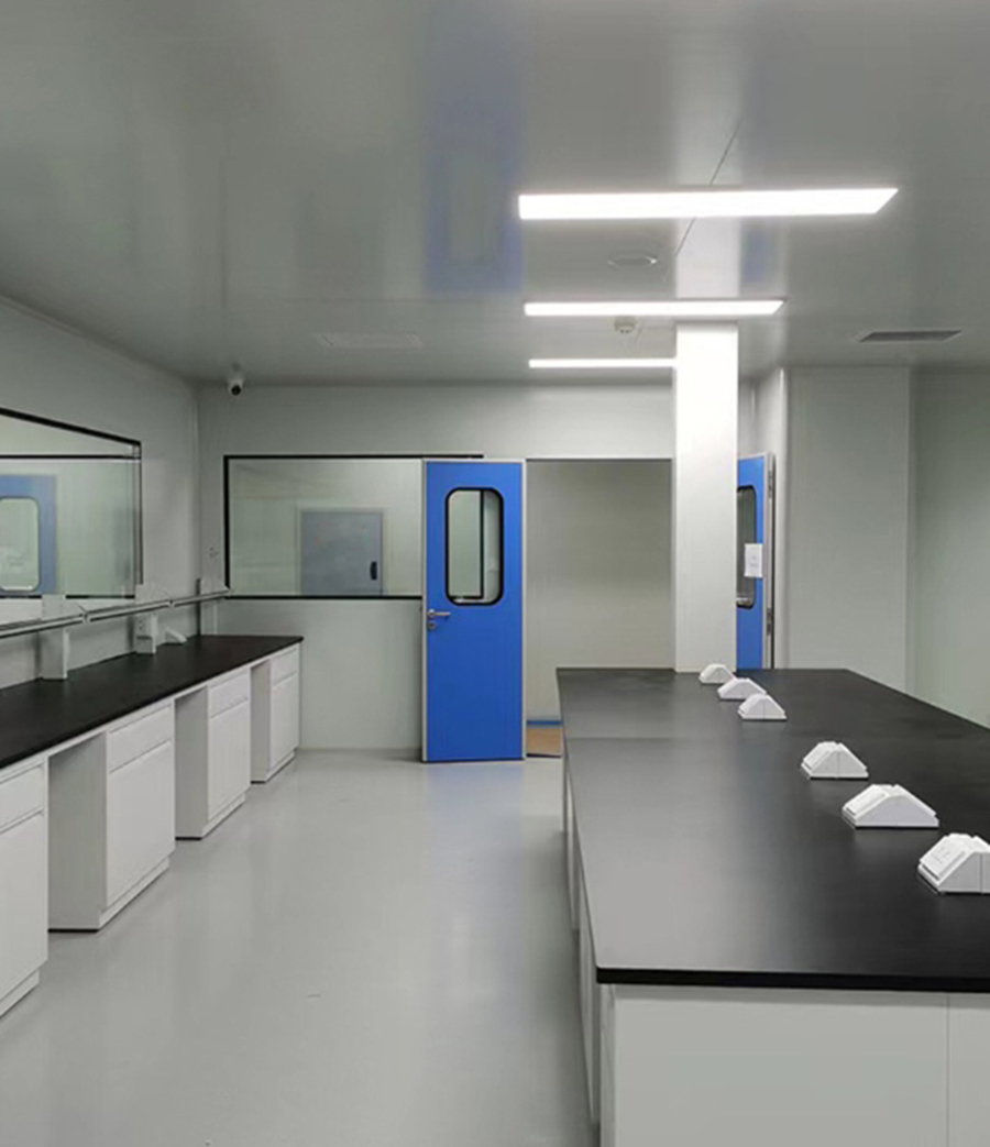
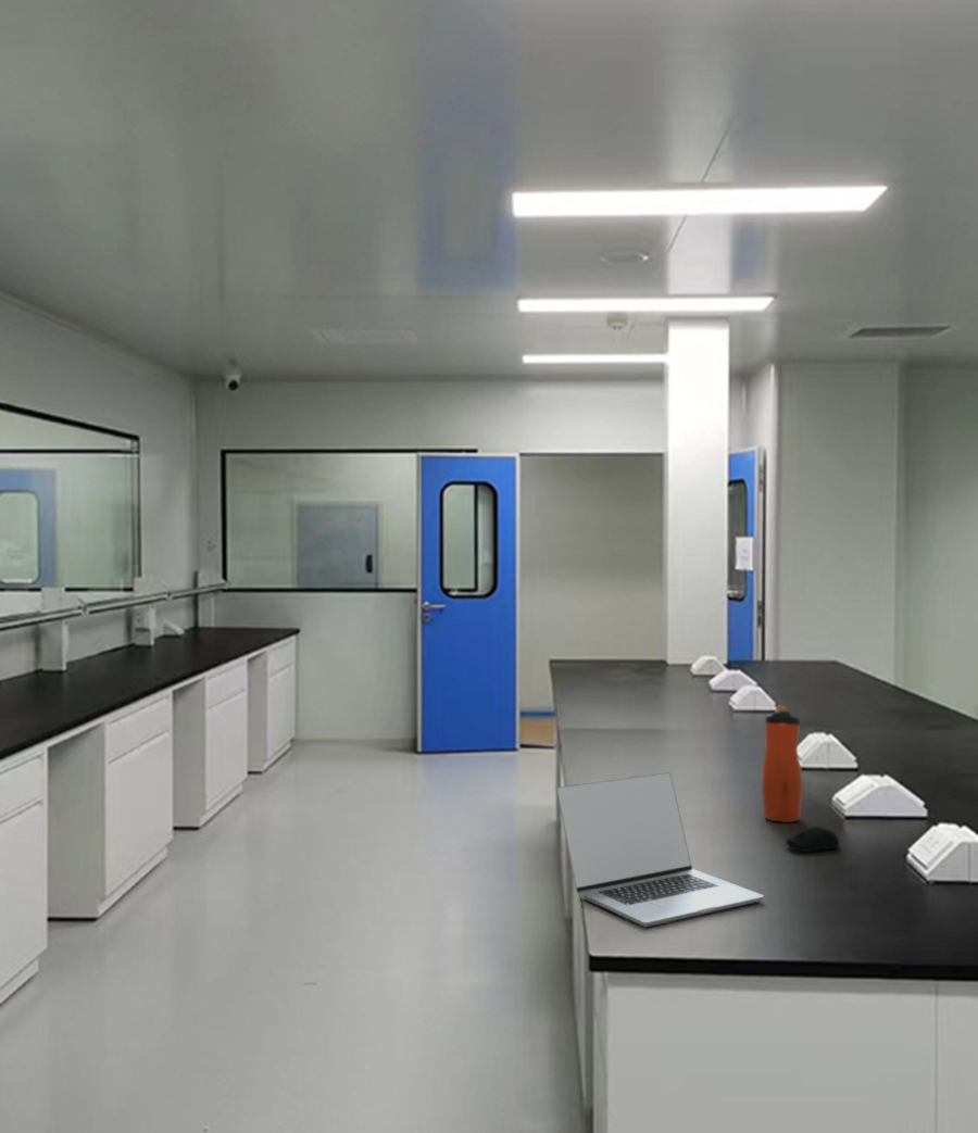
+ water bottle (781, 761)
+ computer mouse (813, 838)
+ laptop (657, 843)
